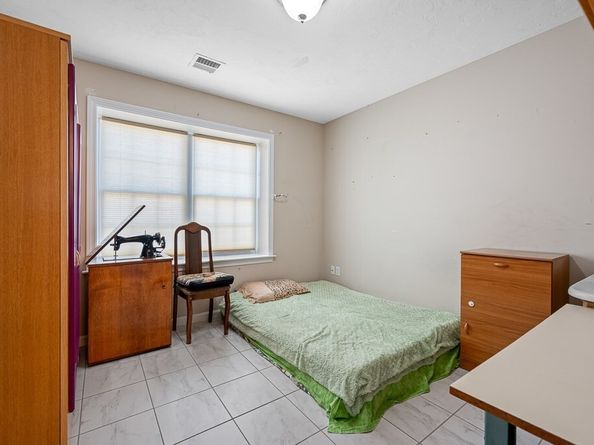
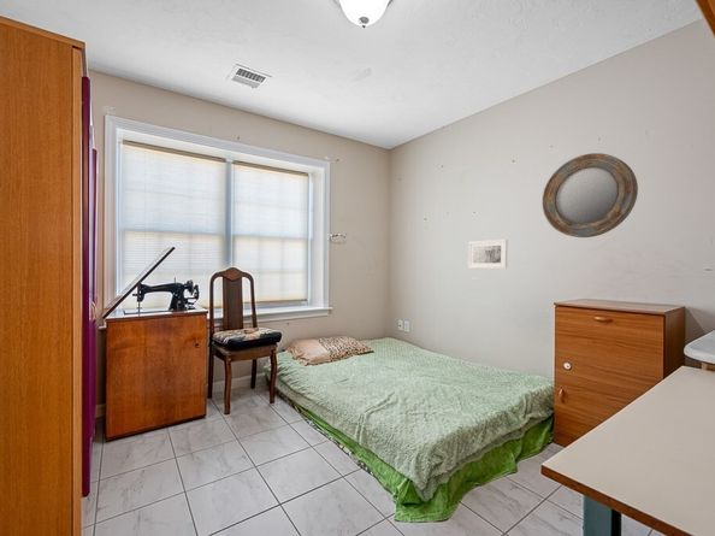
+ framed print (486, 254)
+ home mirror (585, 195)
